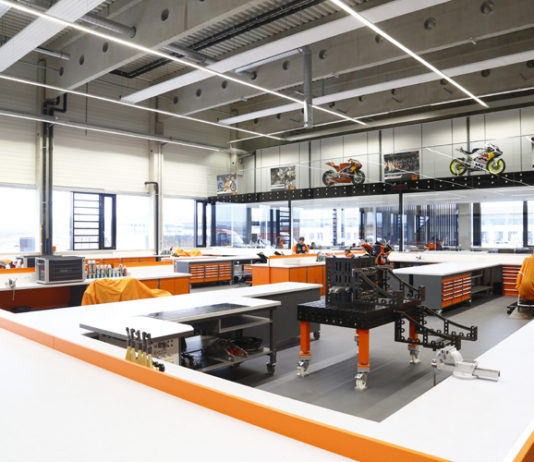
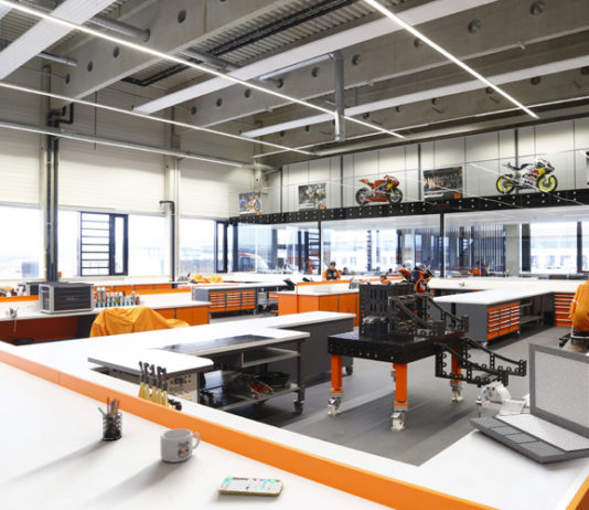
+ smartphone (250, 485)
+ mug (181, 444)
+ laptop (535, 396)
+ pen holder (109, 417)
